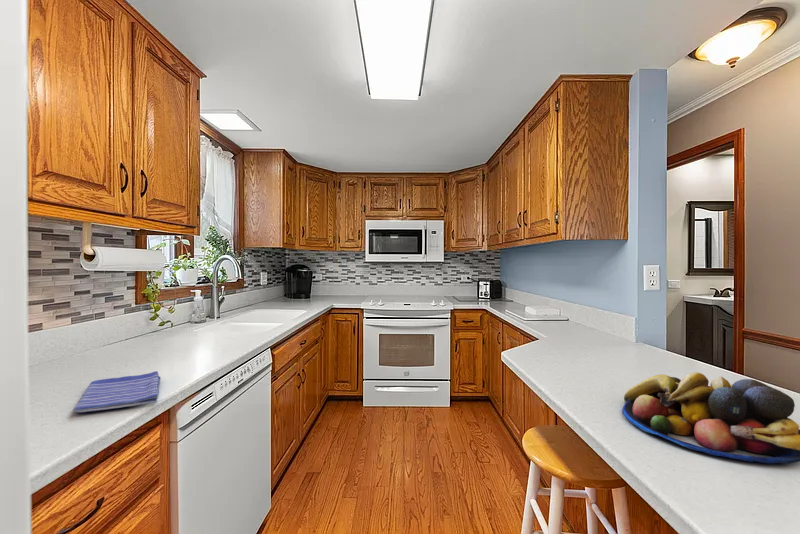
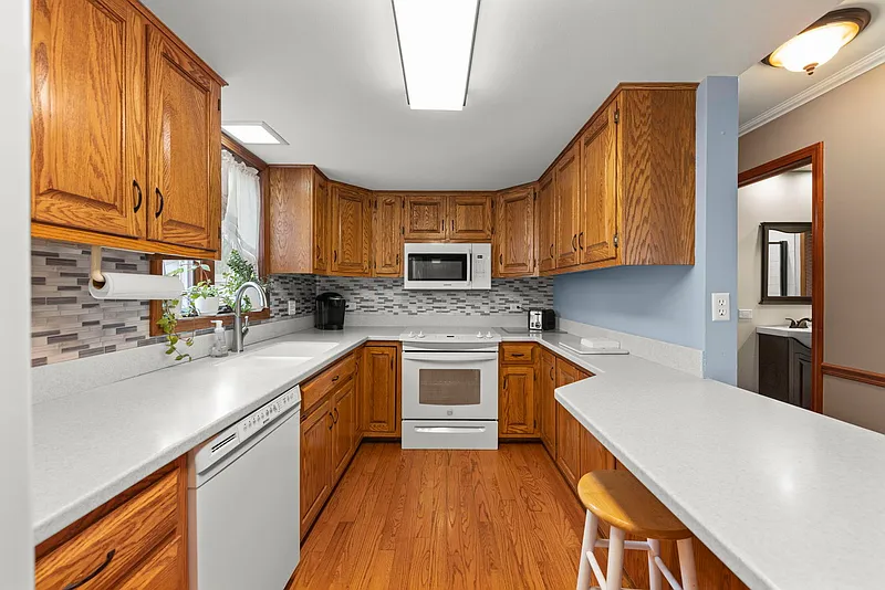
- dish towel (122, 389)
- fruit bowl (706, 399)
